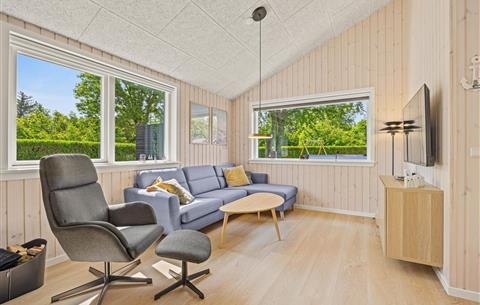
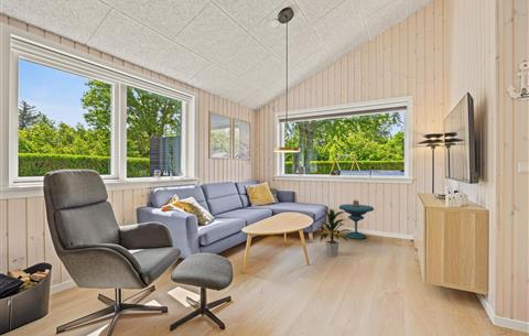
+ side table (356, 217)
+ indoor plant (332, 230)
